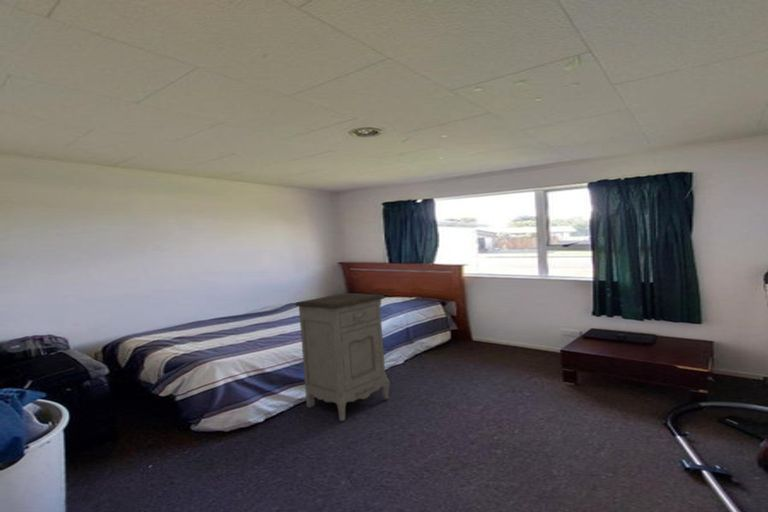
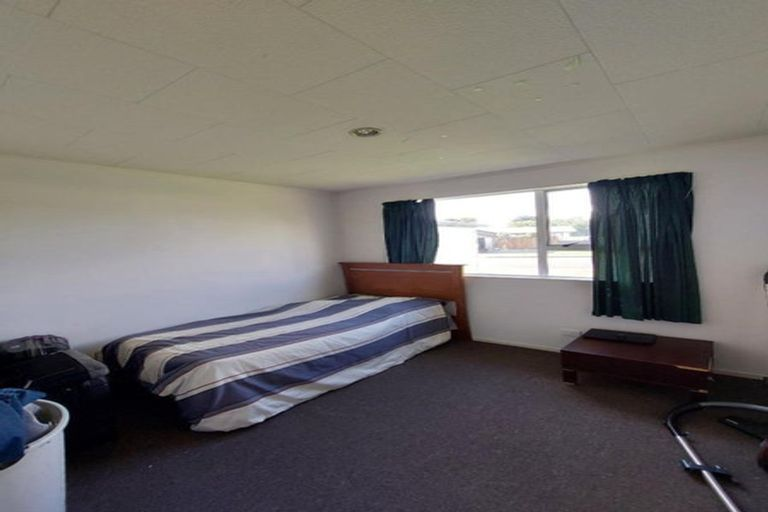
- nightstand (347, 351)
